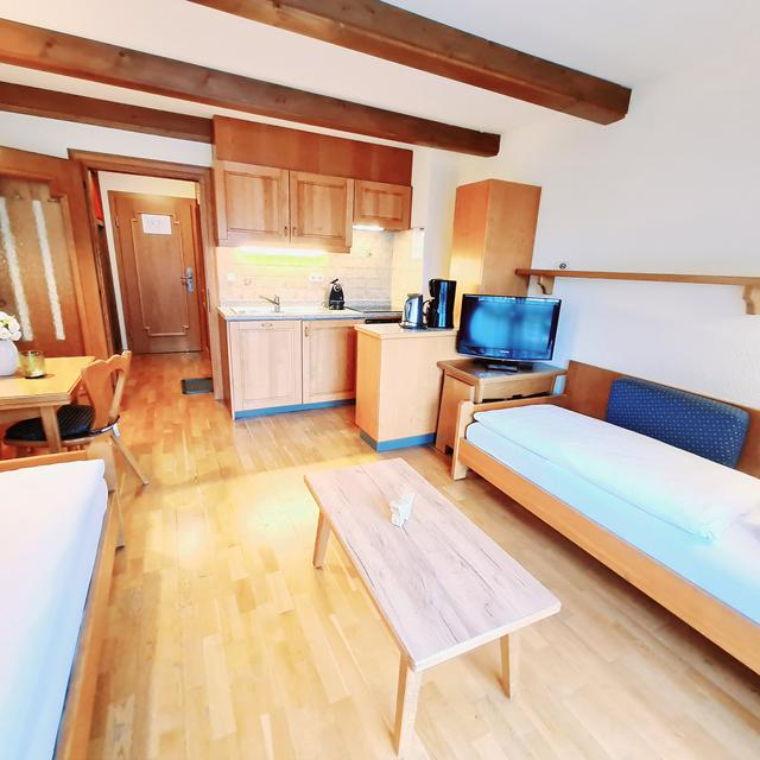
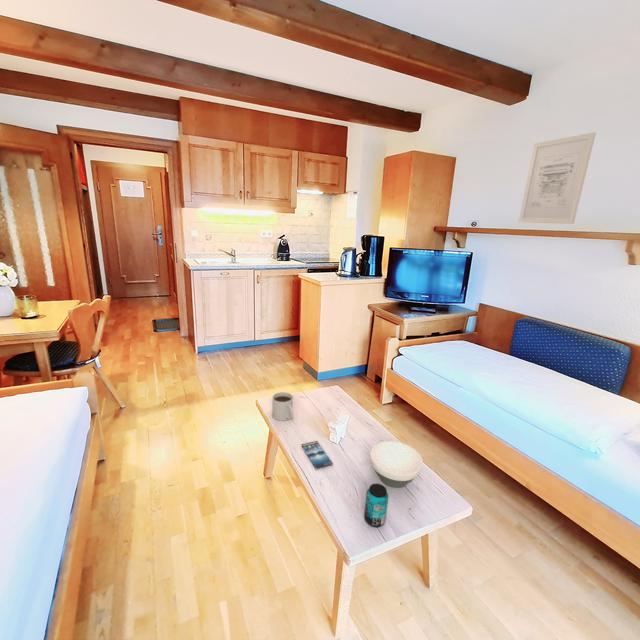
+ beverage can (376, 505)
+ bowl (394, 467)
+ smartphone (316, 454)
+ wall art (553, 182)
+ mug (284, 408)
